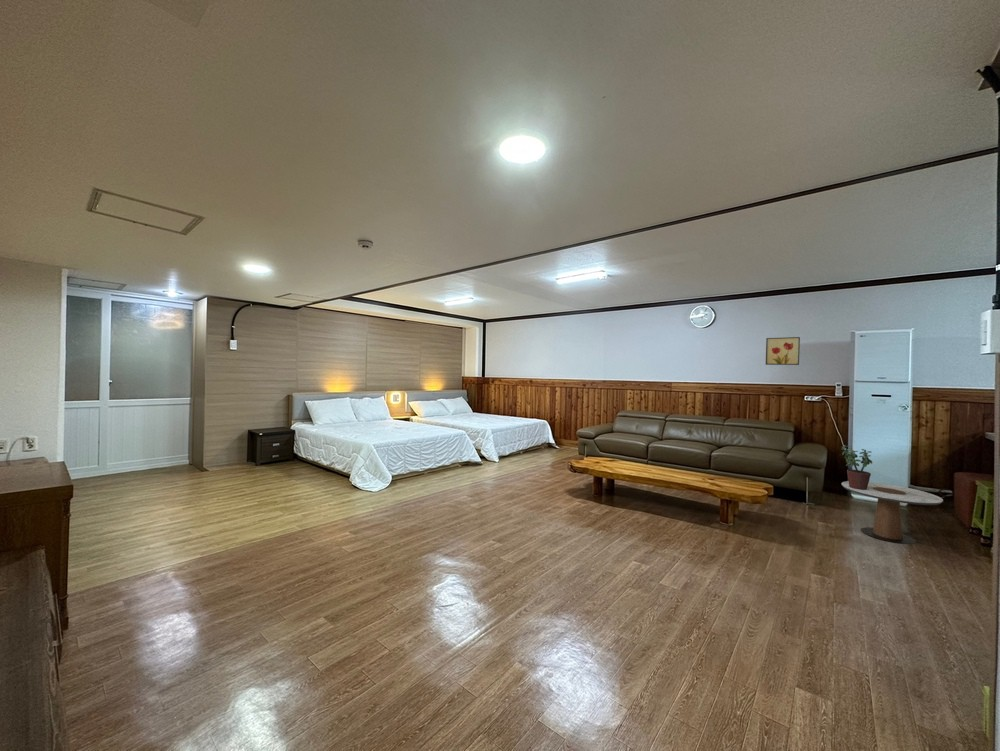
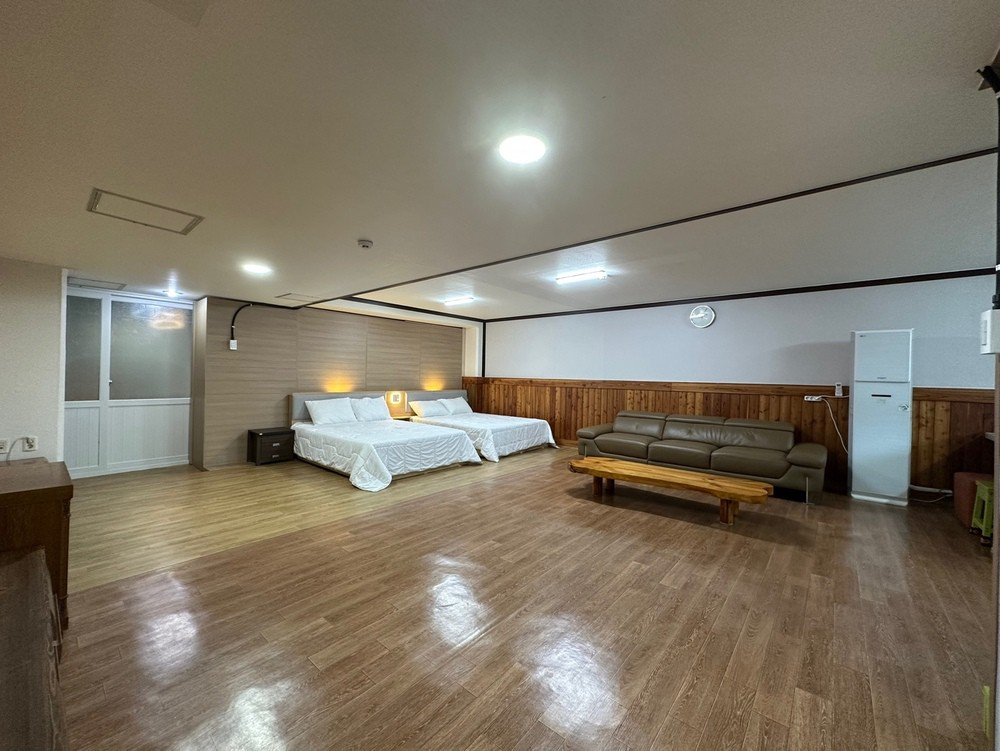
- potted plant (858, 465)
- wall art (782, 351)
- side table (888, 513)
